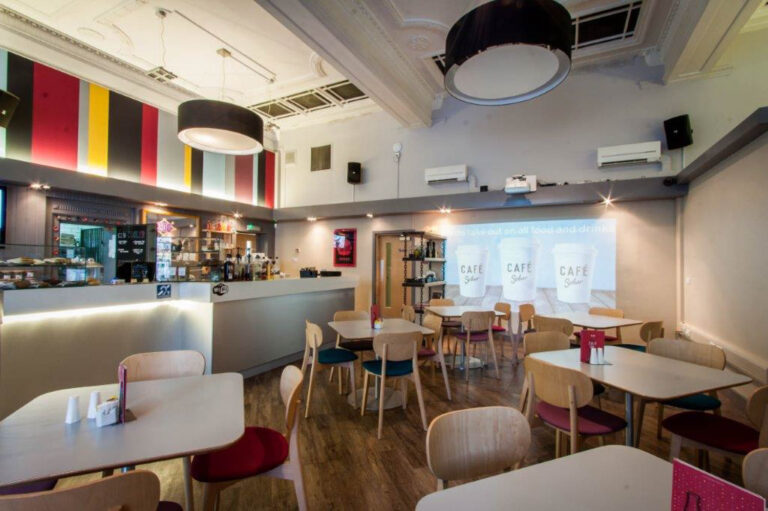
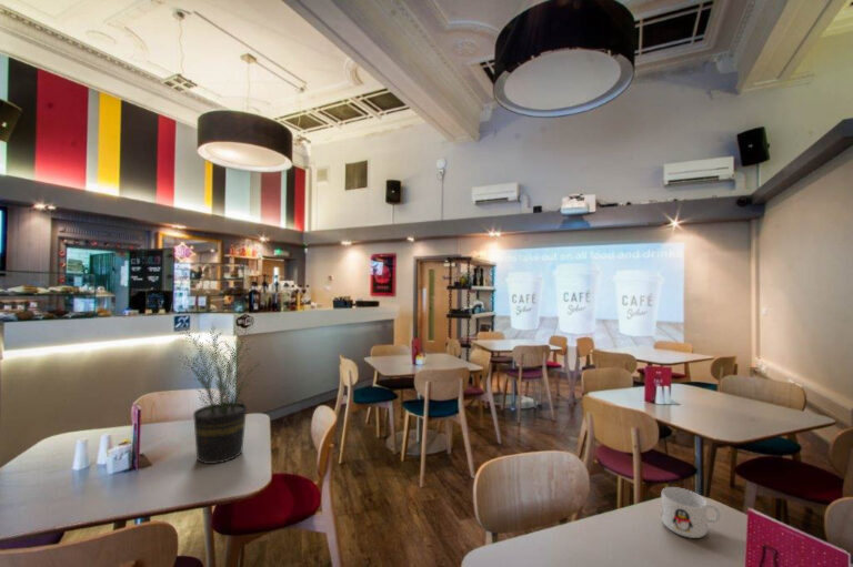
+ mug (691, 513)
+ potted plant (217, 387)
